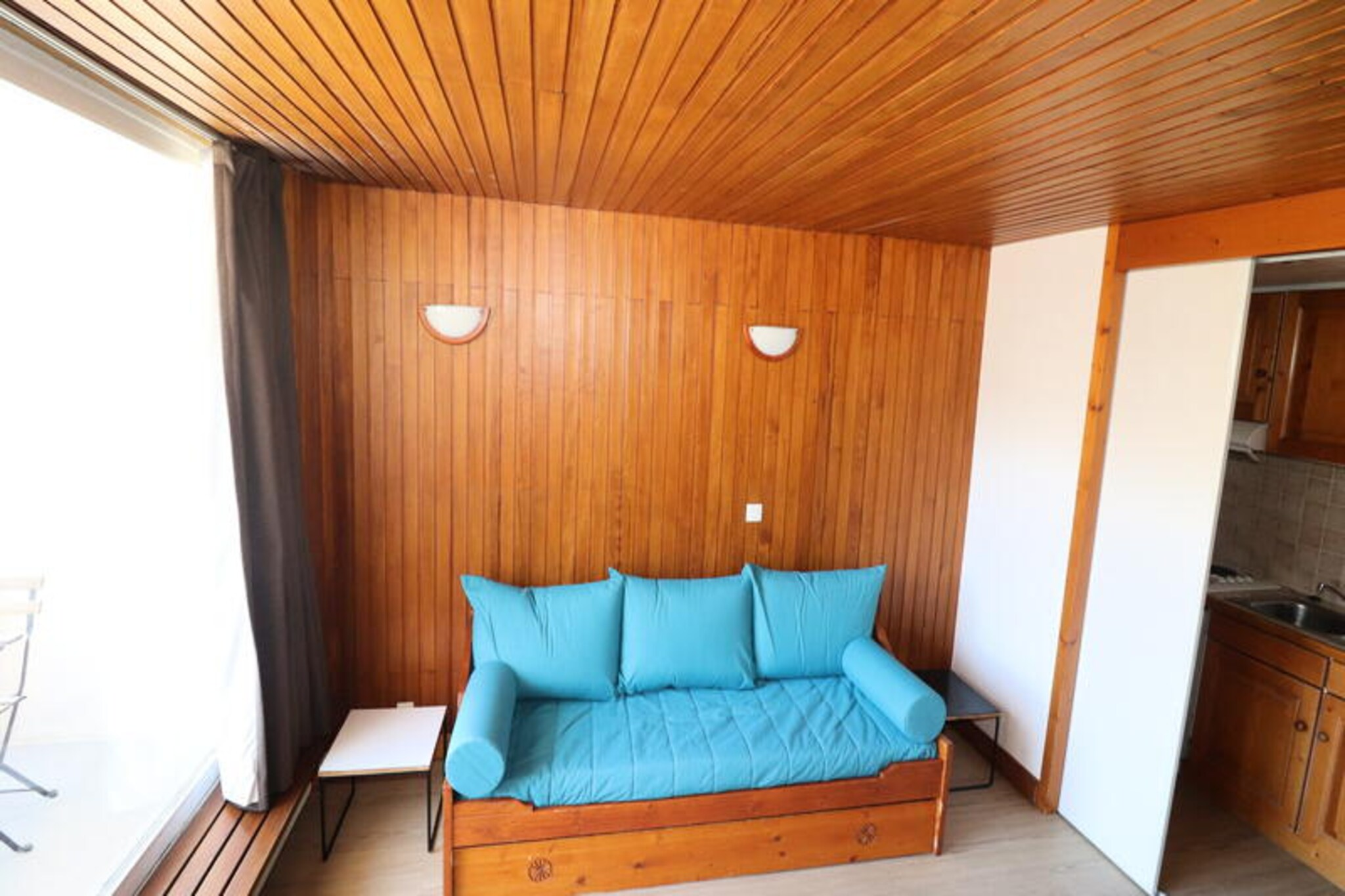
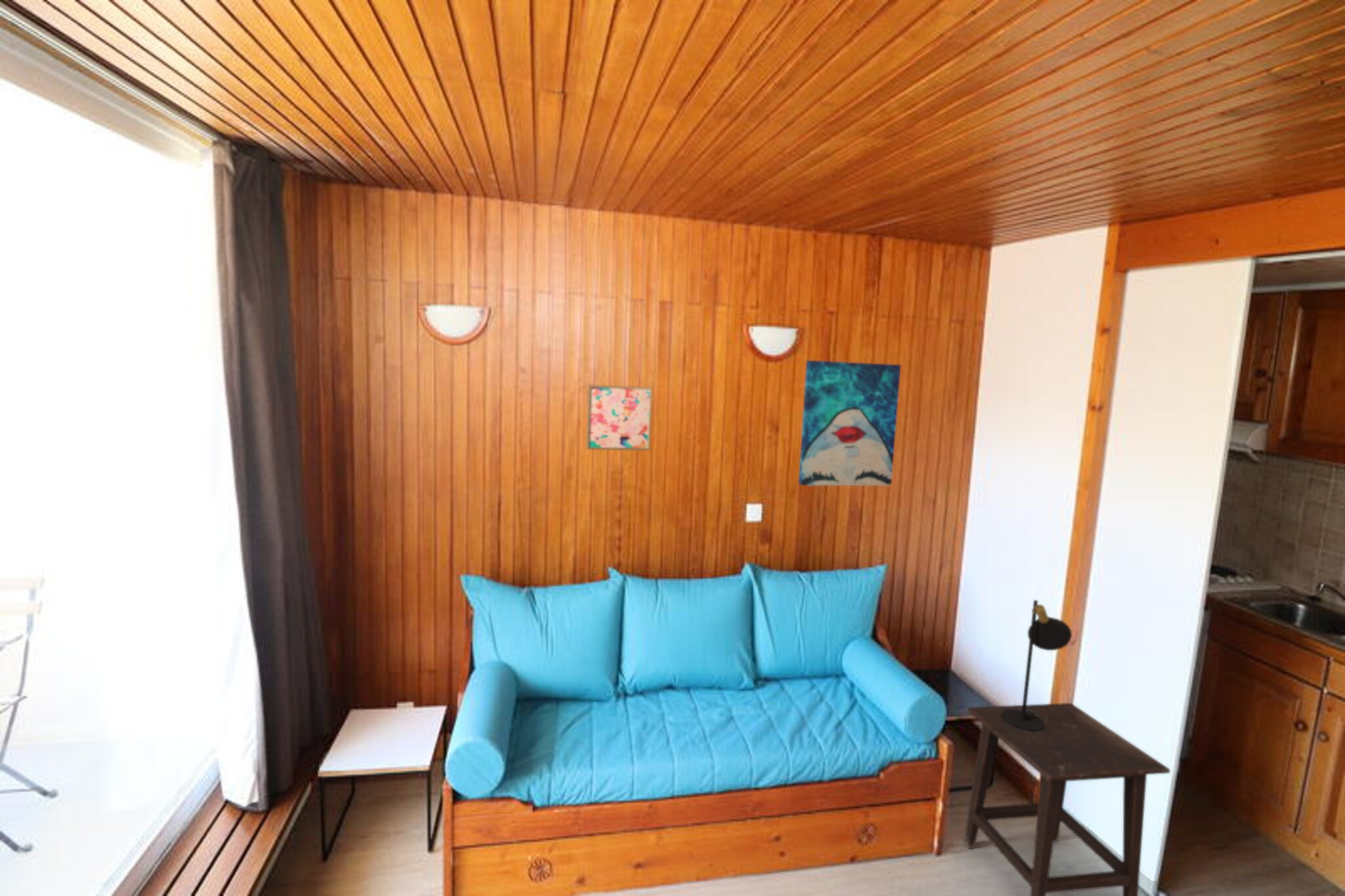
+ wall art (619, 417)
+ table lamp (1031, 660)
+ wall art (849, 424)
+ side table (1053, 808)
